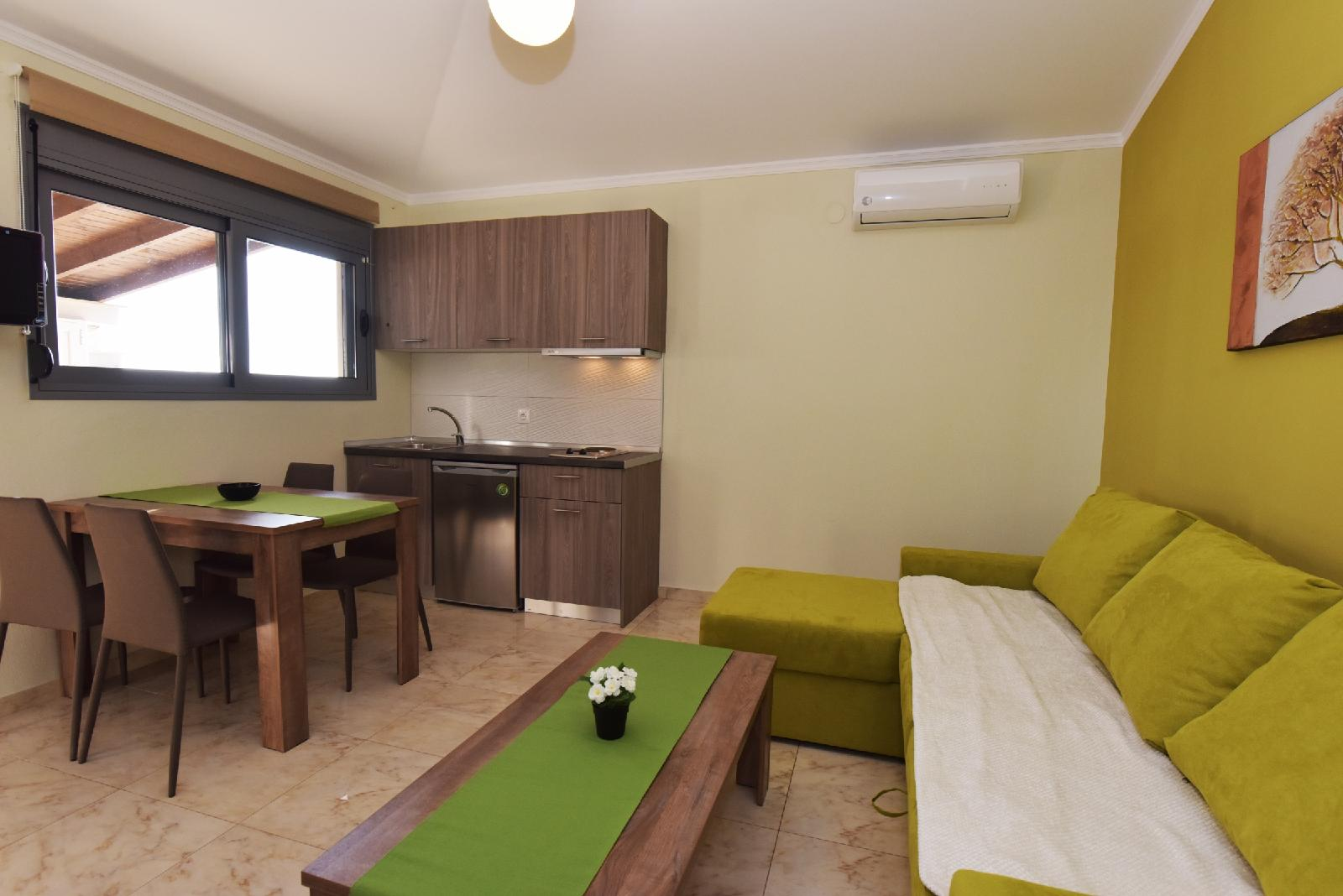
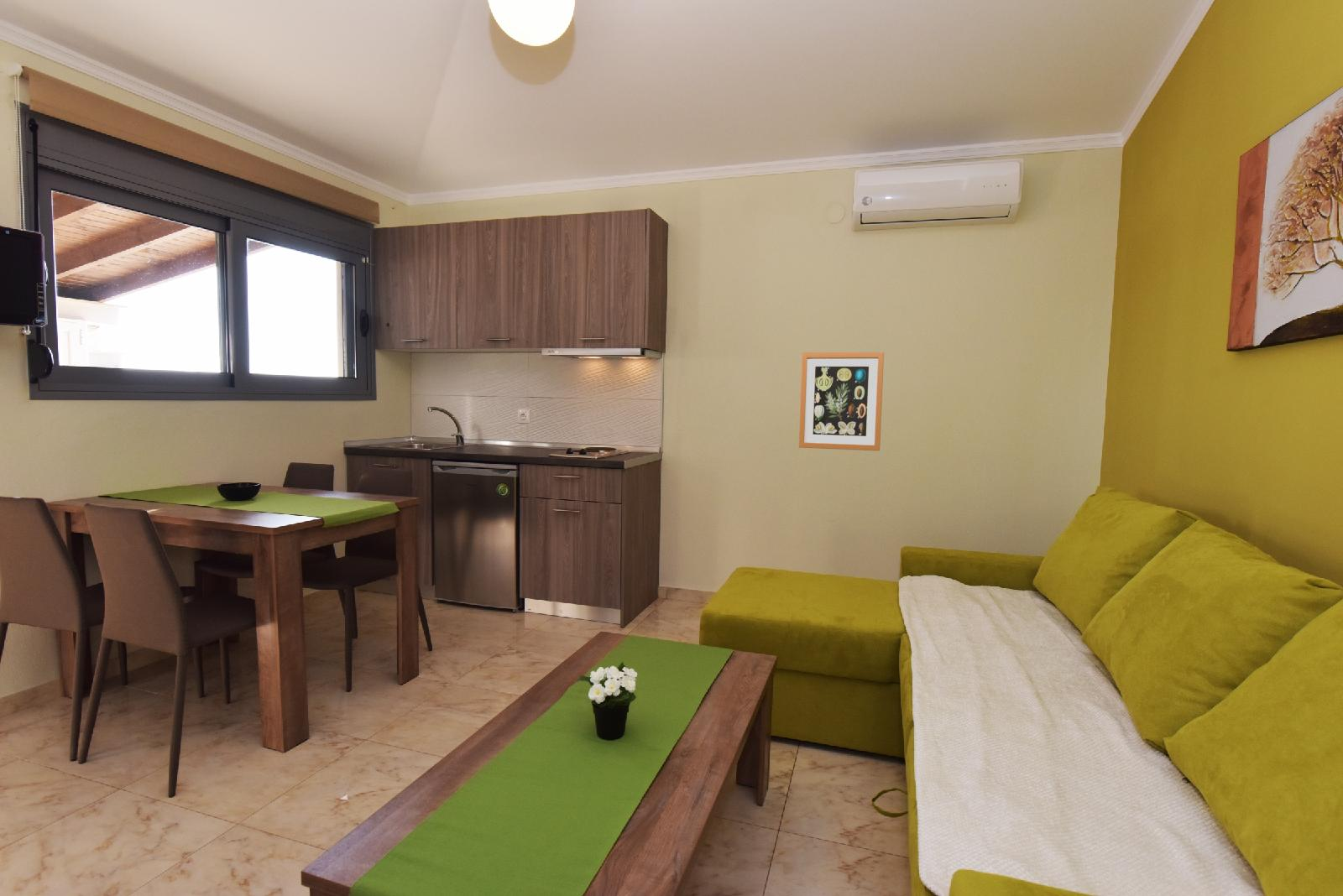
+ wall art (840, 401)
